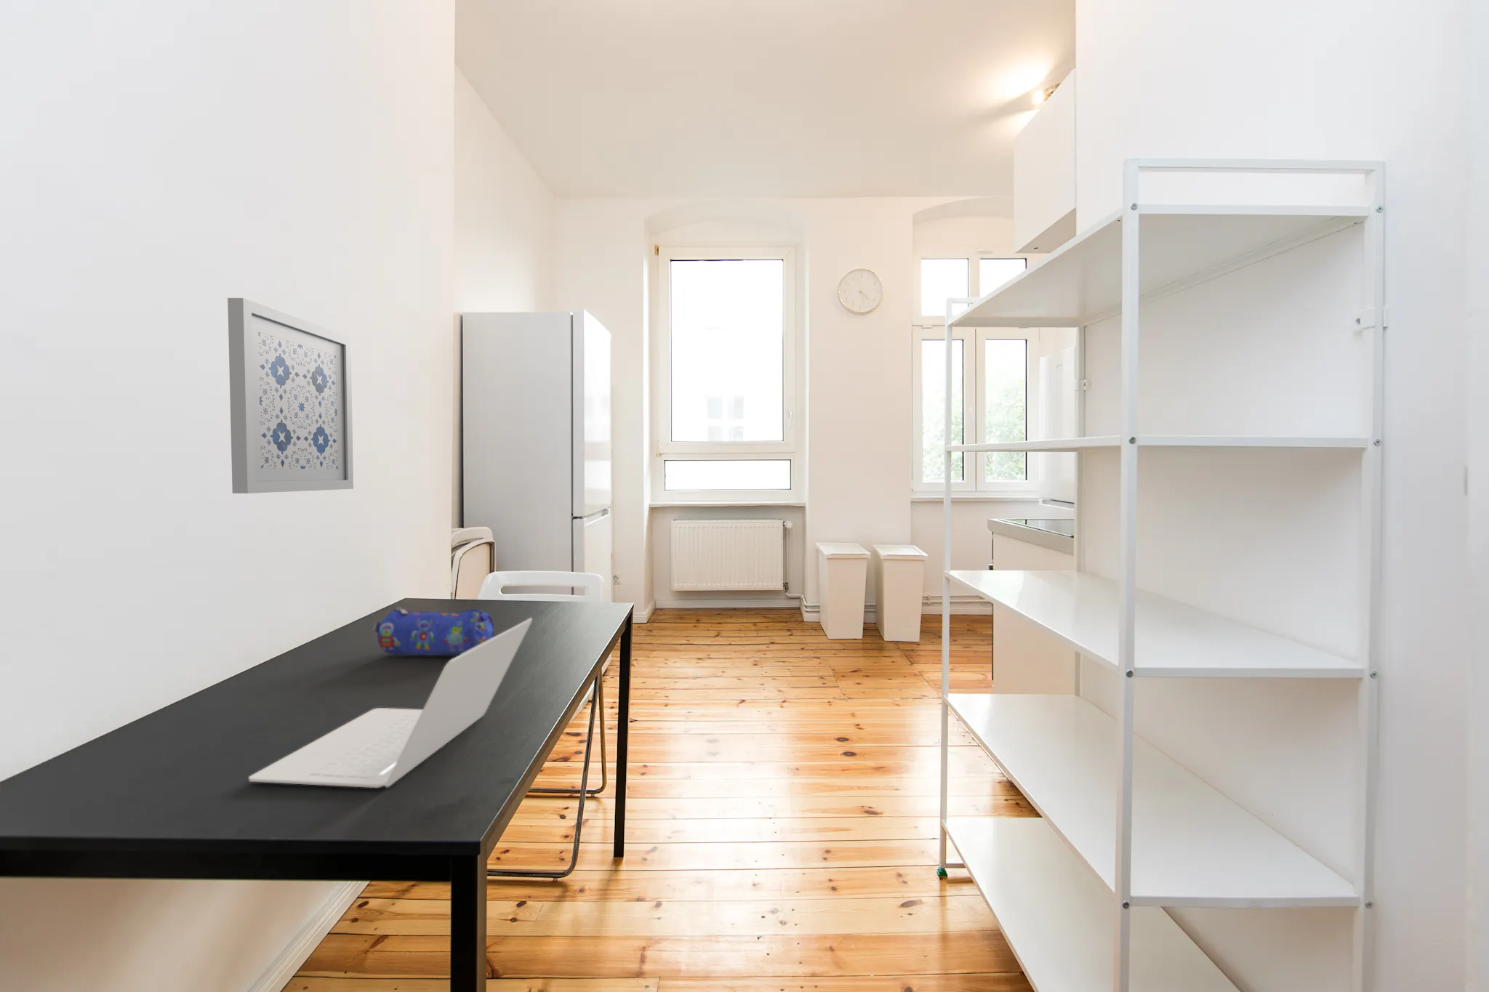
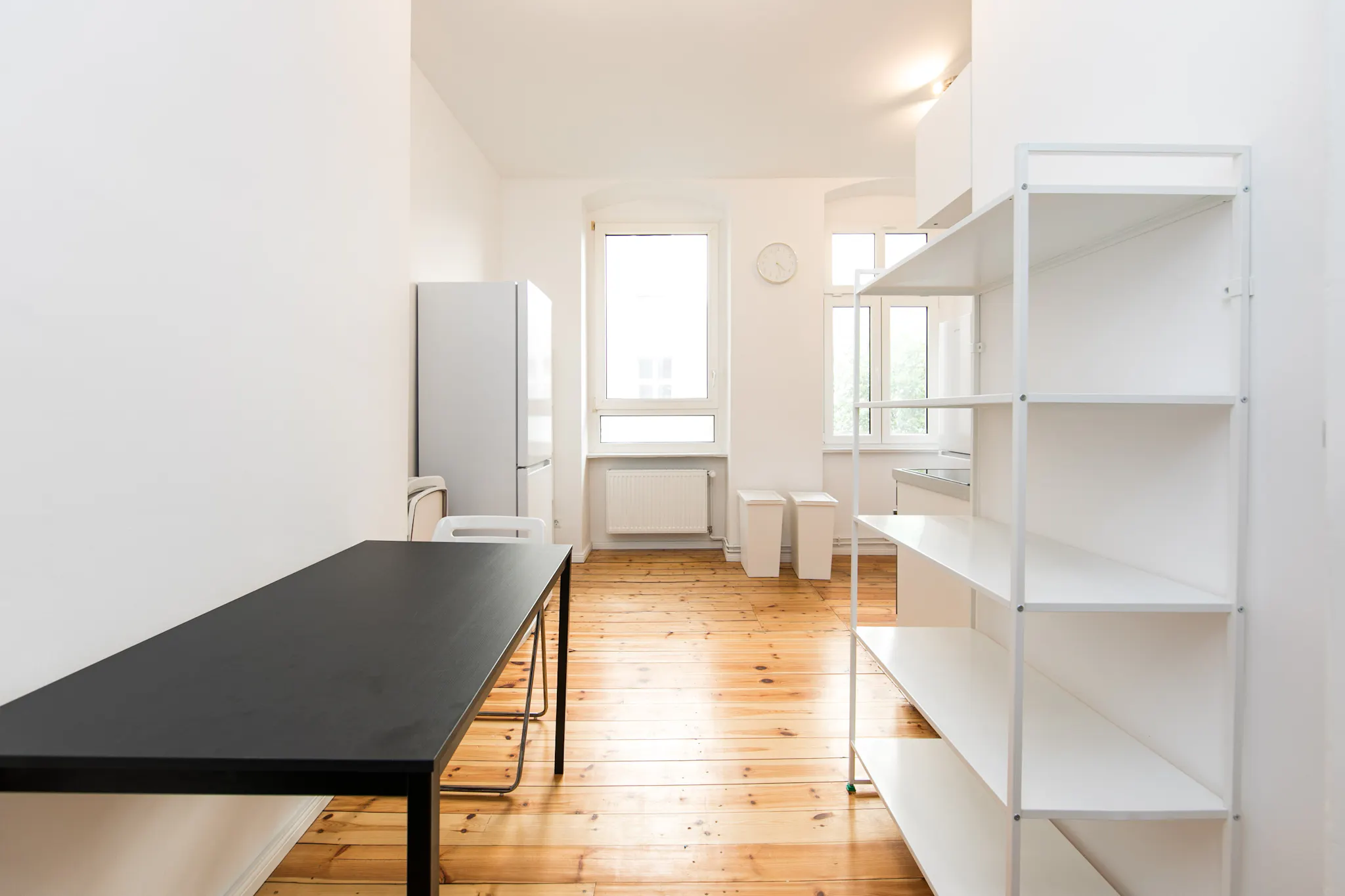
- pencil case (436, 631)
- laptop (406, 709)
- wall art (298, 405)
